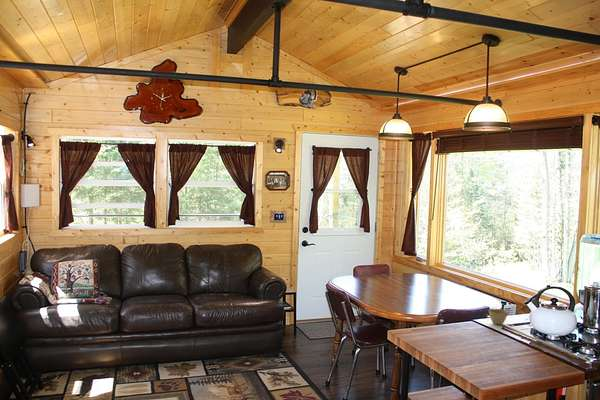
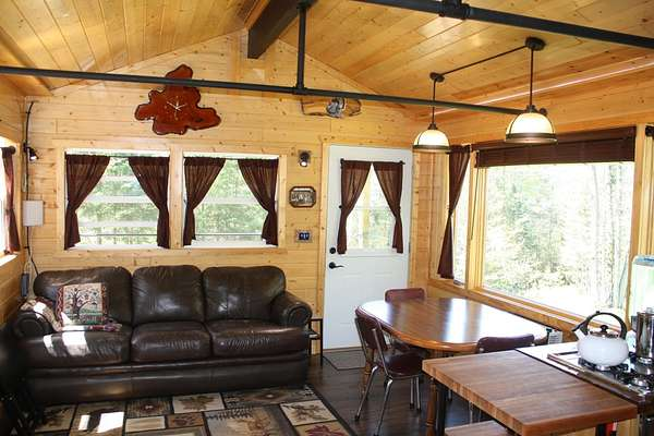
- flower pot (497, 317)
